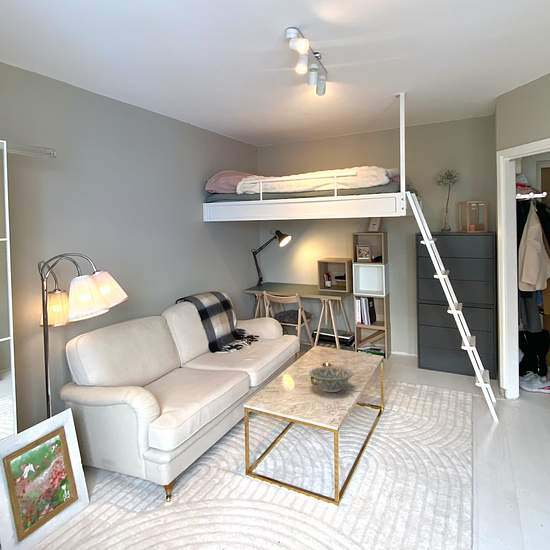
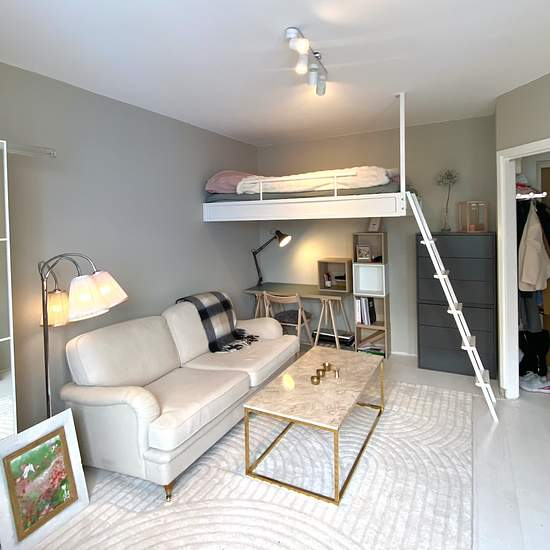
- decorative bowl (331, 380)
